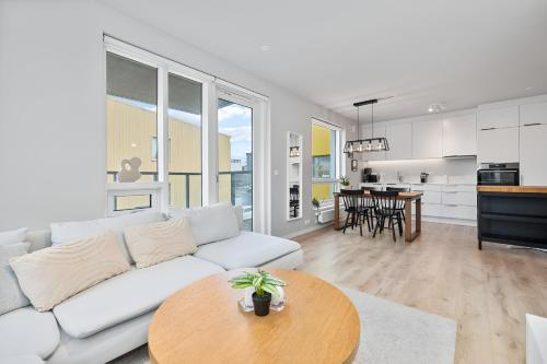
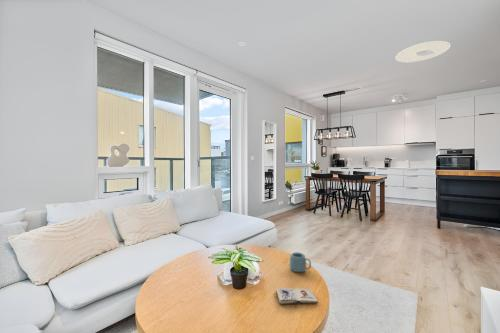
+ mug (300, 262)
+ ceiling light (421, 50)
+ paperback book (293, 296)
